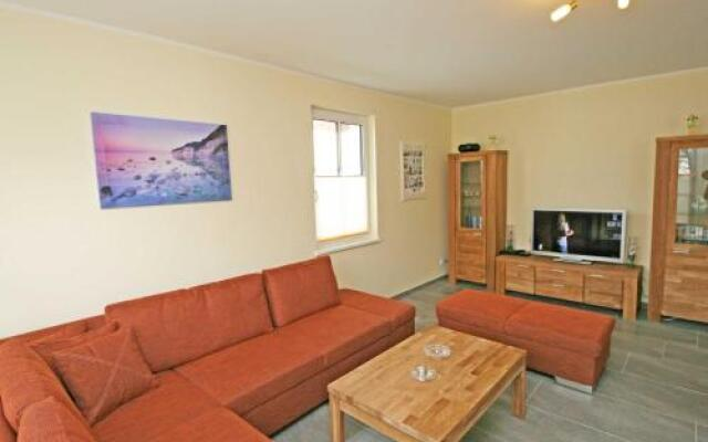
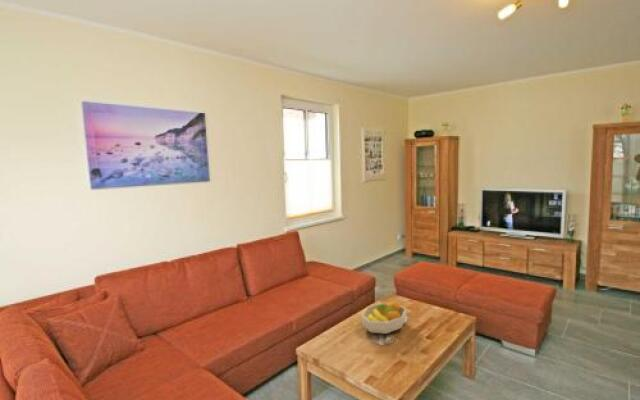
+ fruit bowl (384, 315)
